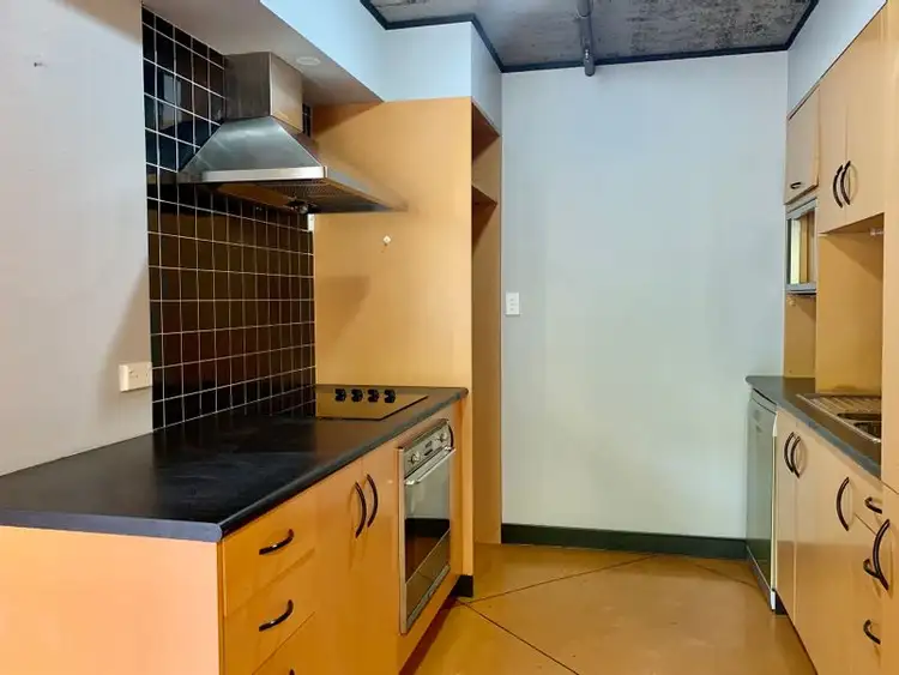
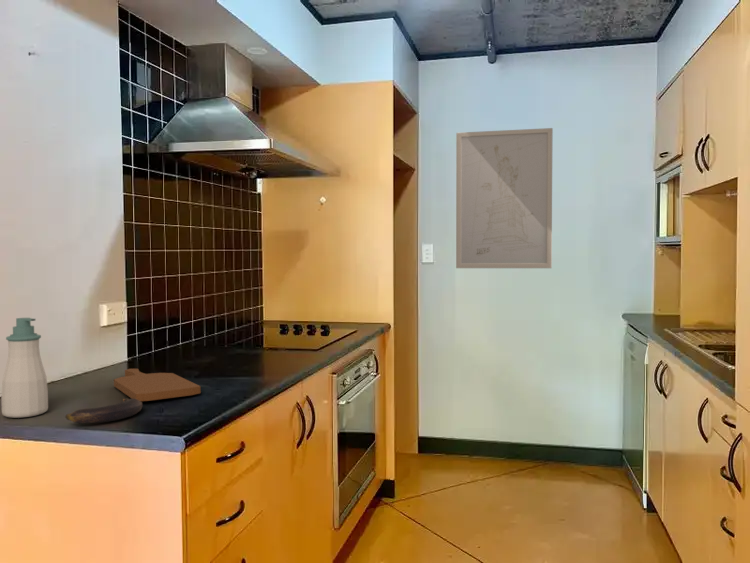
+ soap bottle (24, 366)
+ cutting board (148, 382)
+ wall art (503, 199)
+ banana (112, 409)
